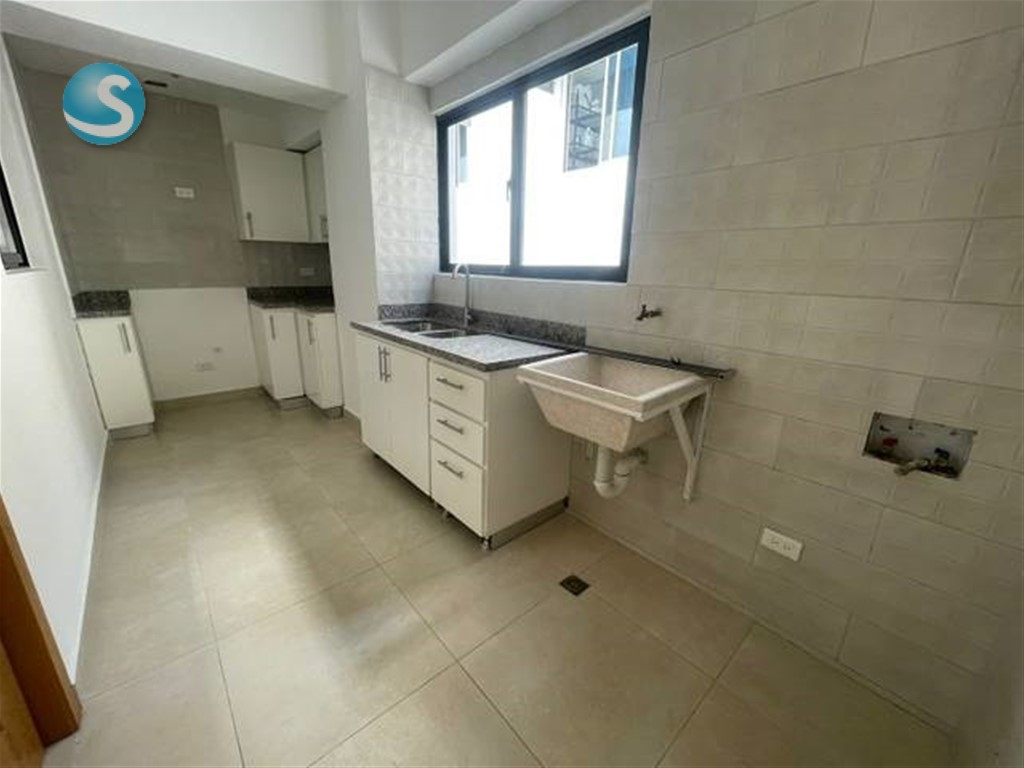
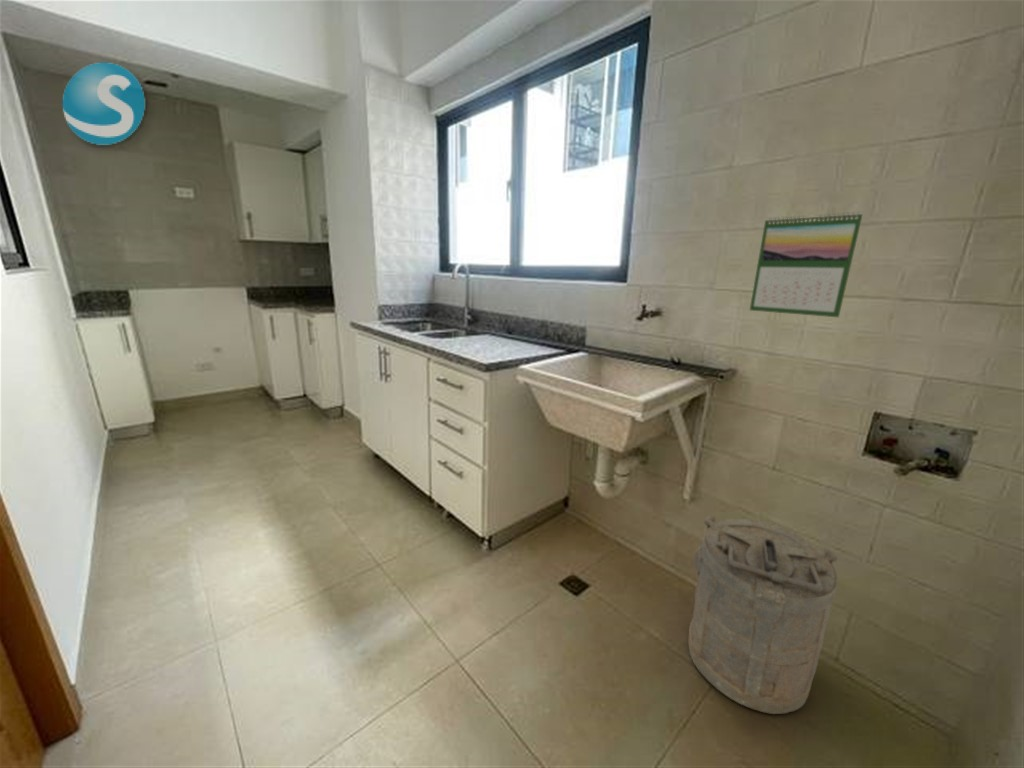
+ calendar (801, 264)
+ laundry hamper (751, 598)
